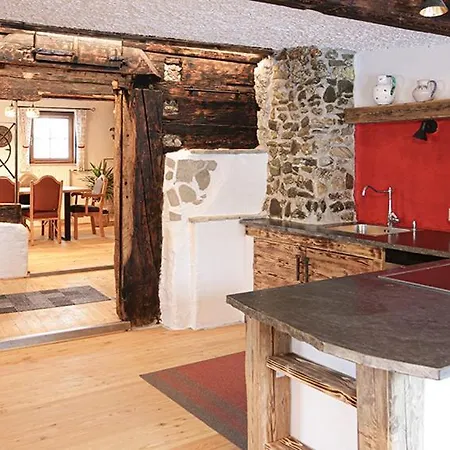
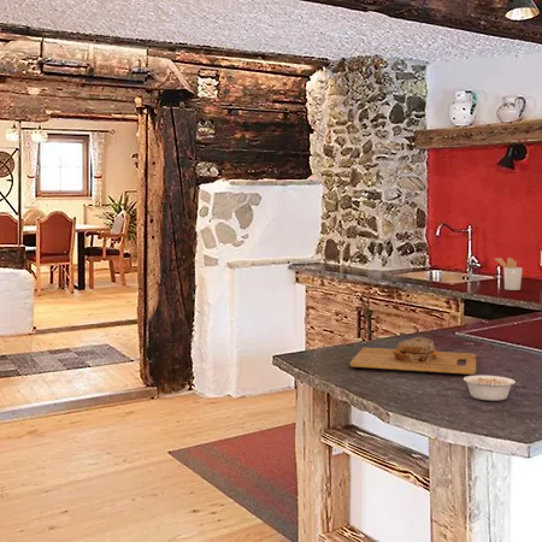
+ cutting board (414, 349)
+ legume (490, 387)
+ utensil holder (507, 272)
